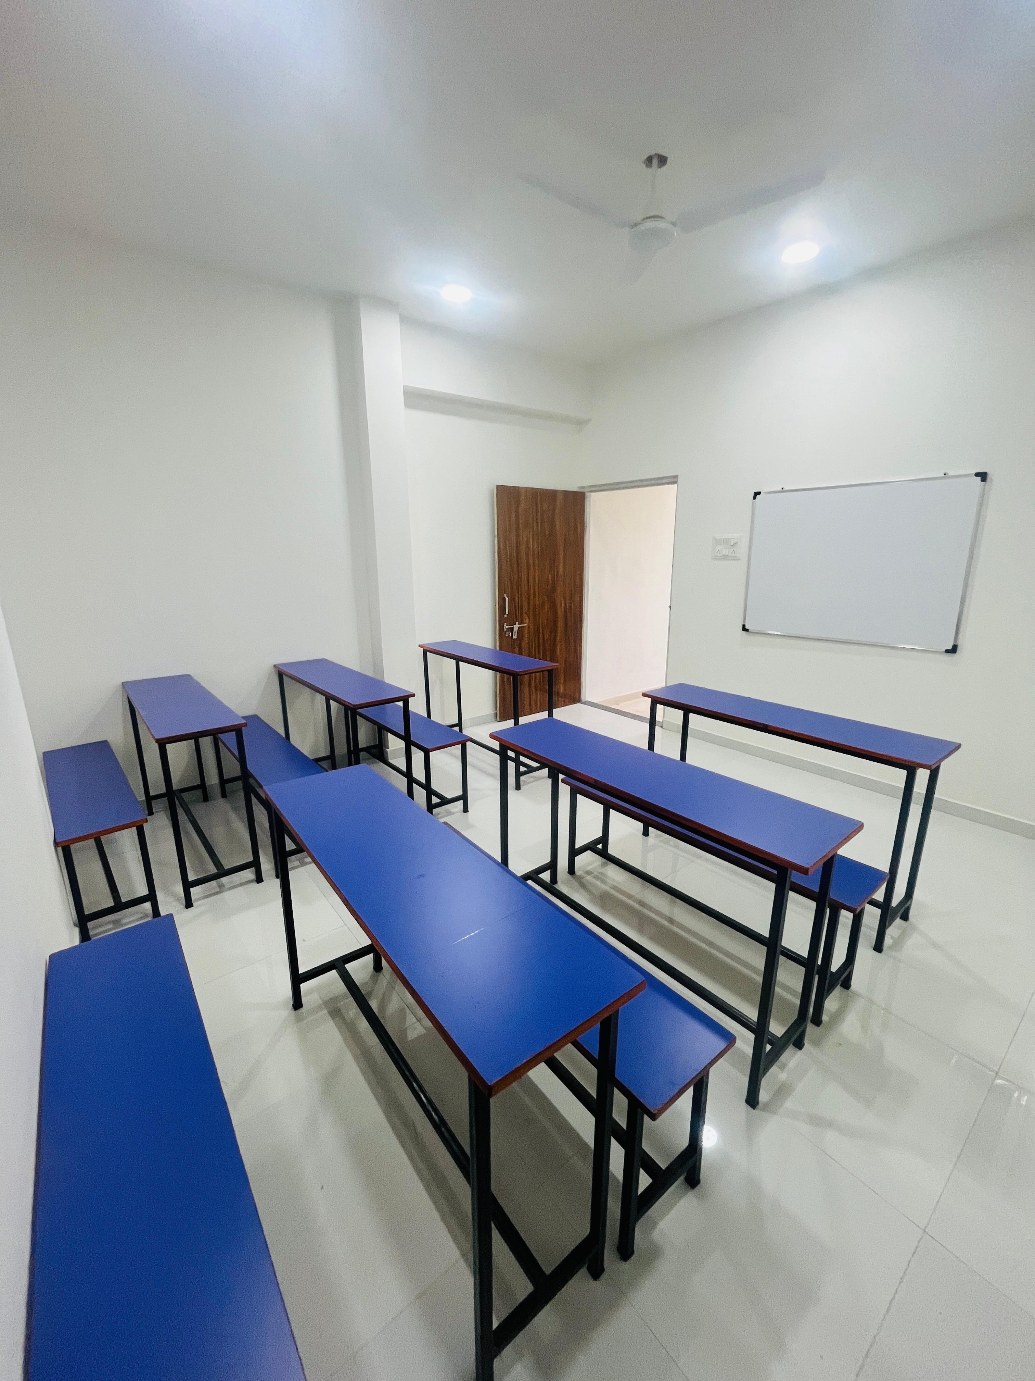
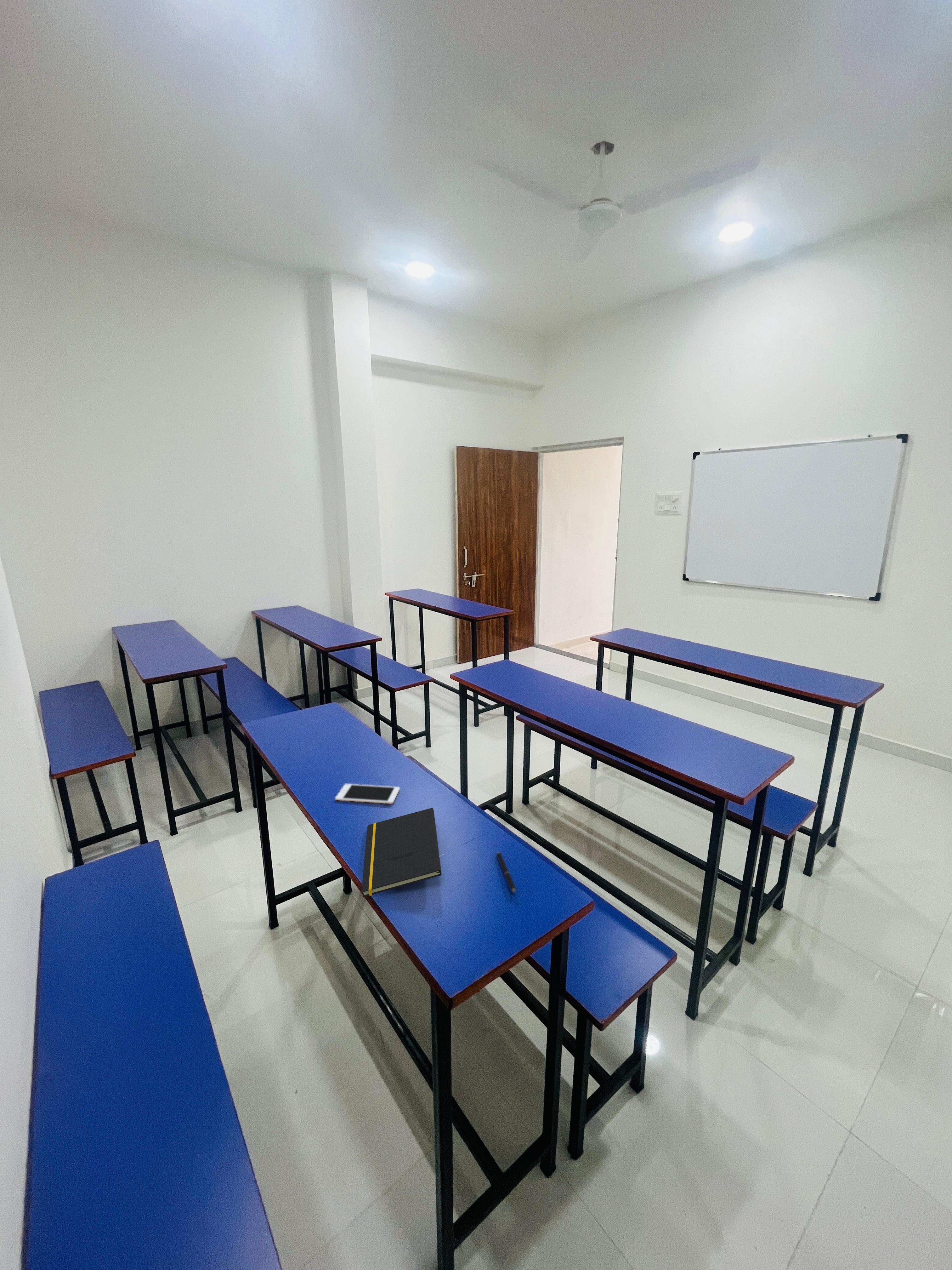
+ pen (505, 870)
+ cell phone (368, 793)
+ notepad (401, 848)
